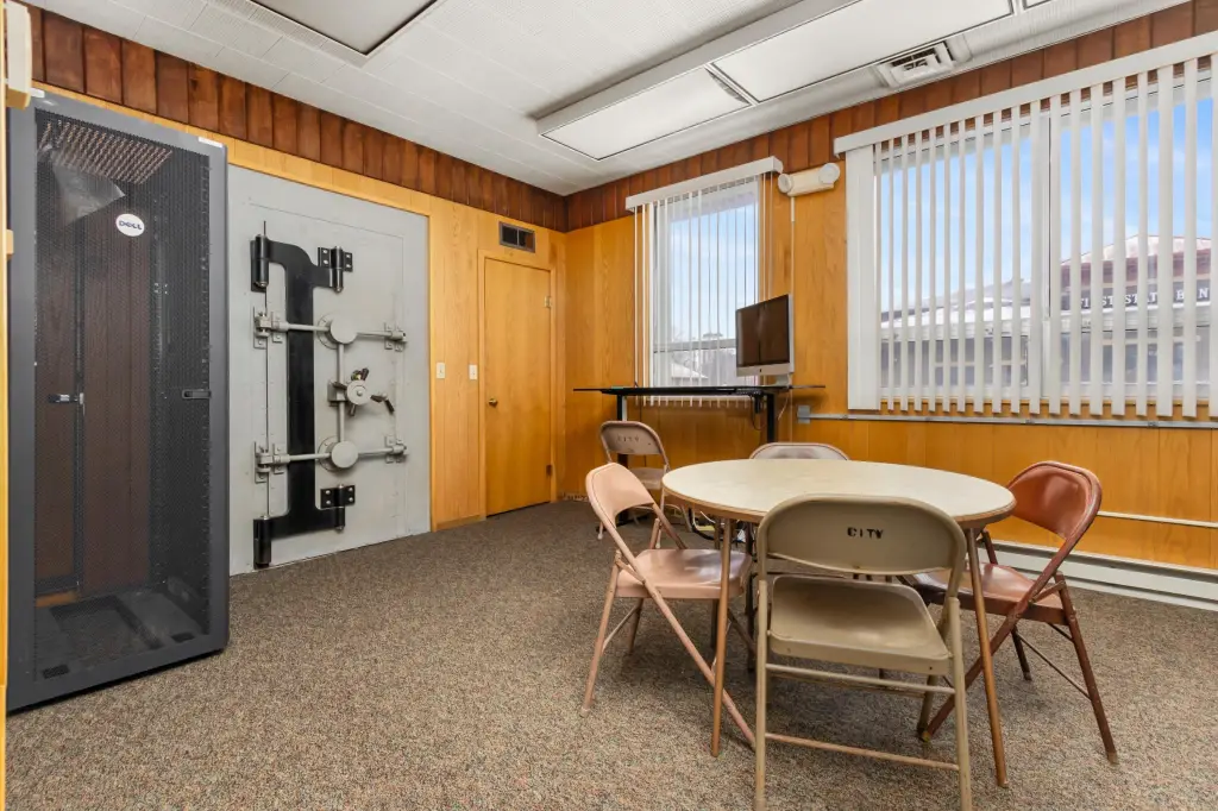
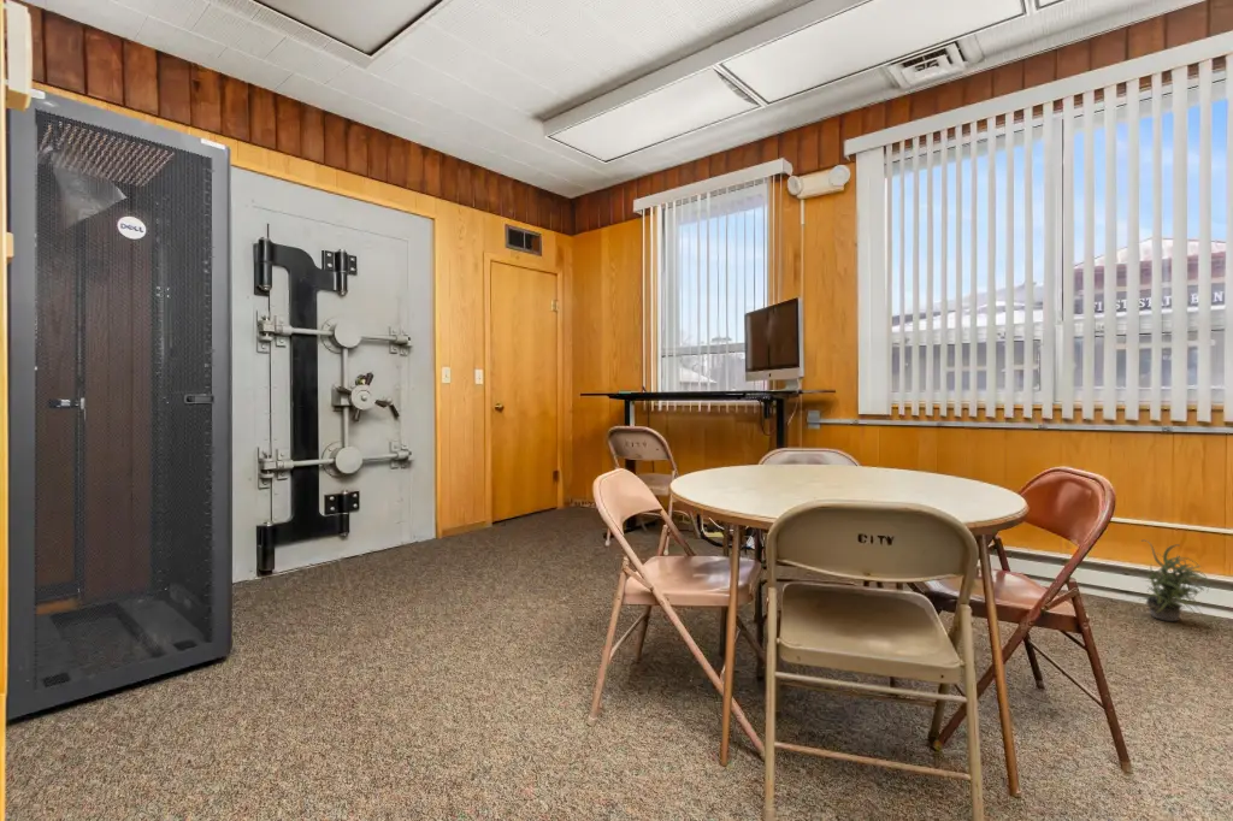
+ potted plant (1172, 581)
